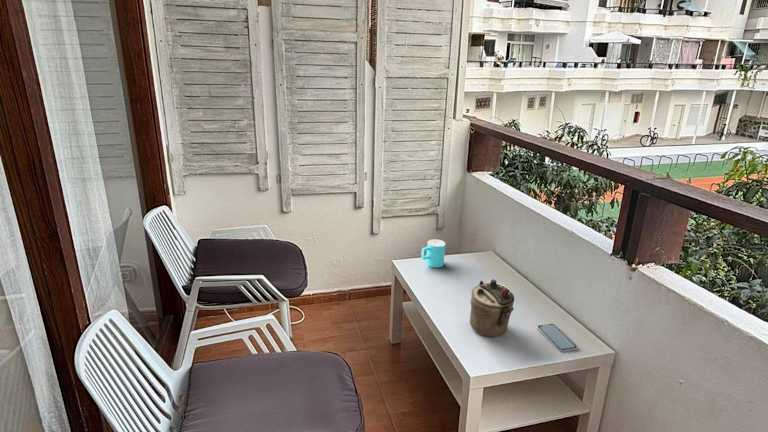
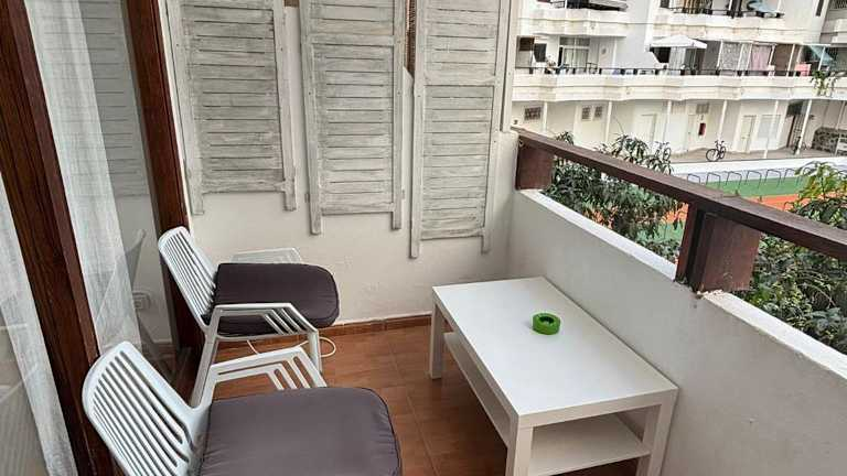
- smartphone (556, 337)
- teapot (493, 307)
- cup (432, 253)
